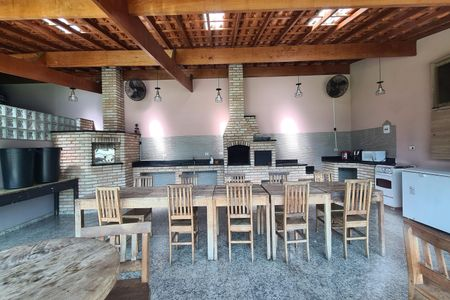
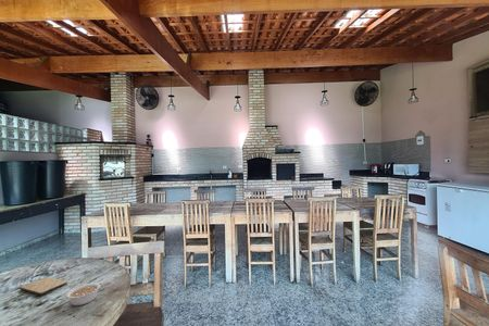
+ legume (85, 293)
+ cutting board (43, 285)
